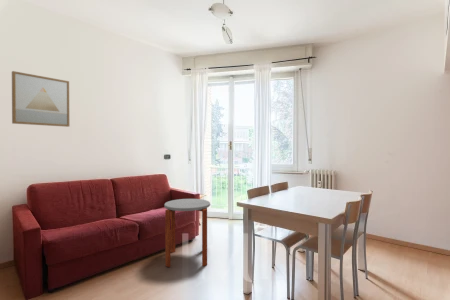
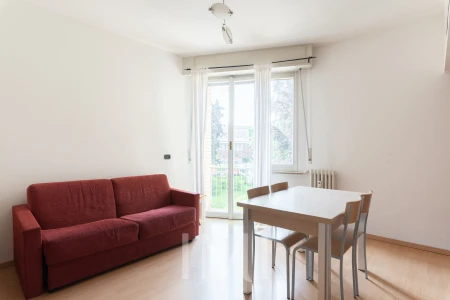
- side table (174, 230)
- wall art (42, 101)
